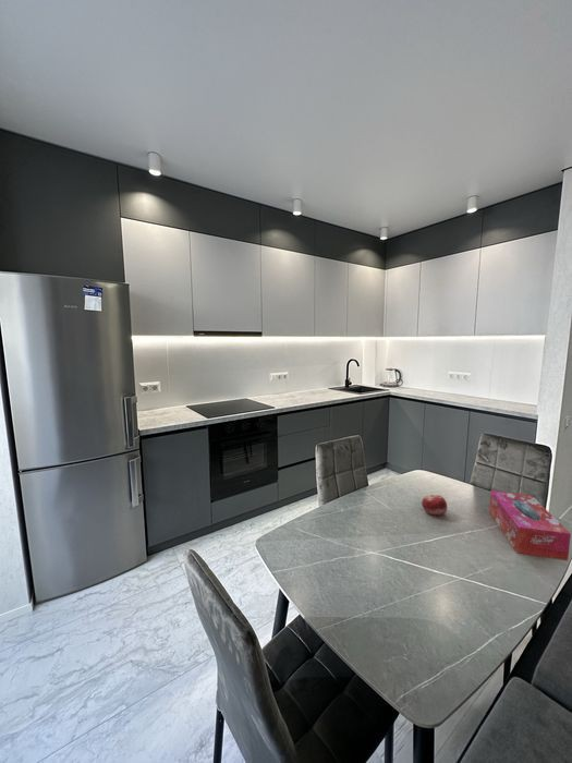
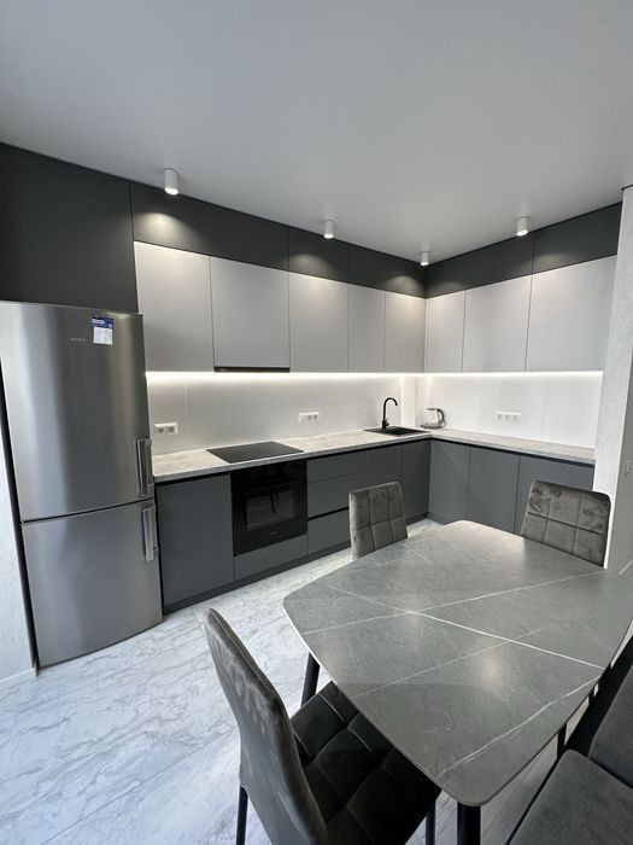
- tissue box (524, 521)
- fruit (434, 504)
